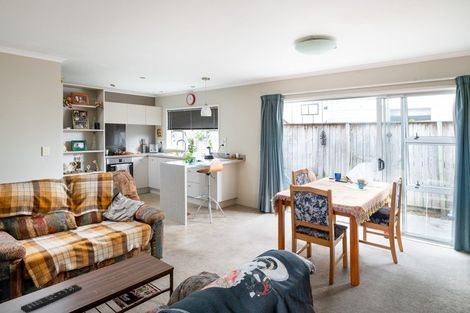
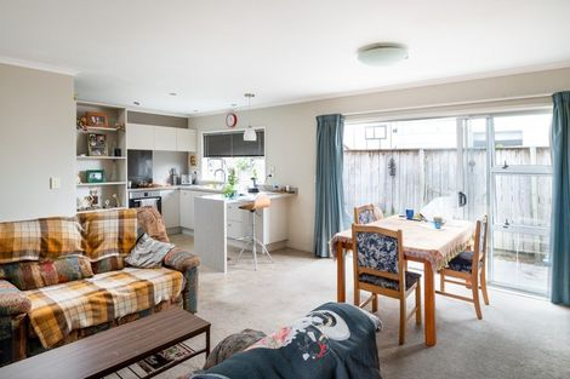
- remote control (53, 297)
